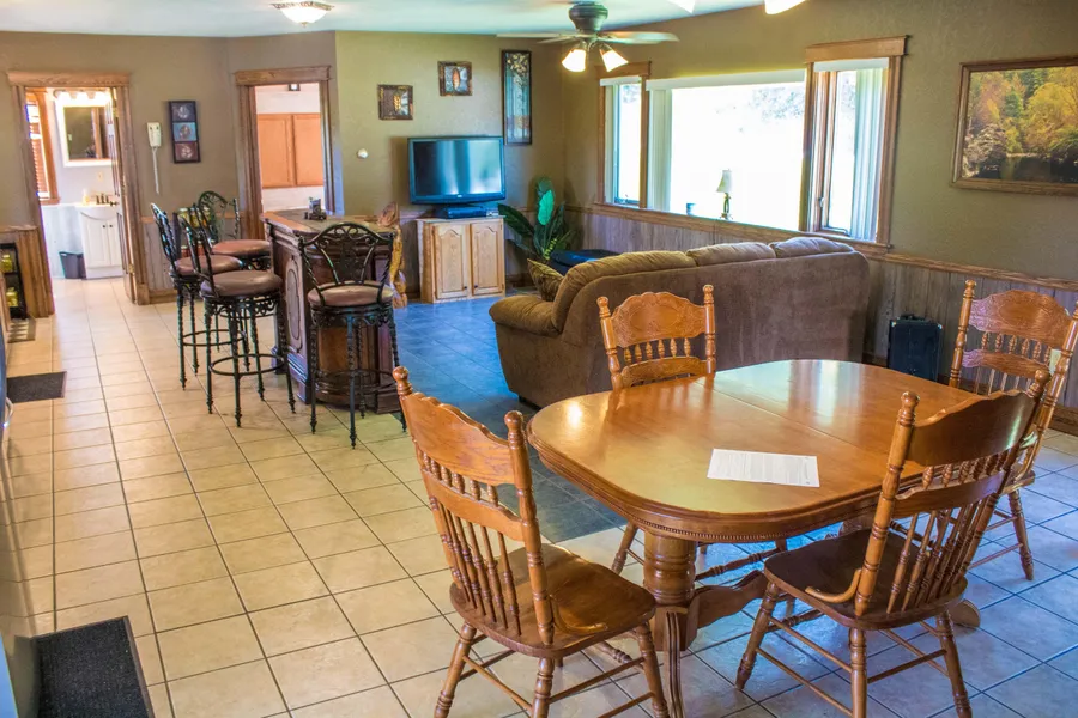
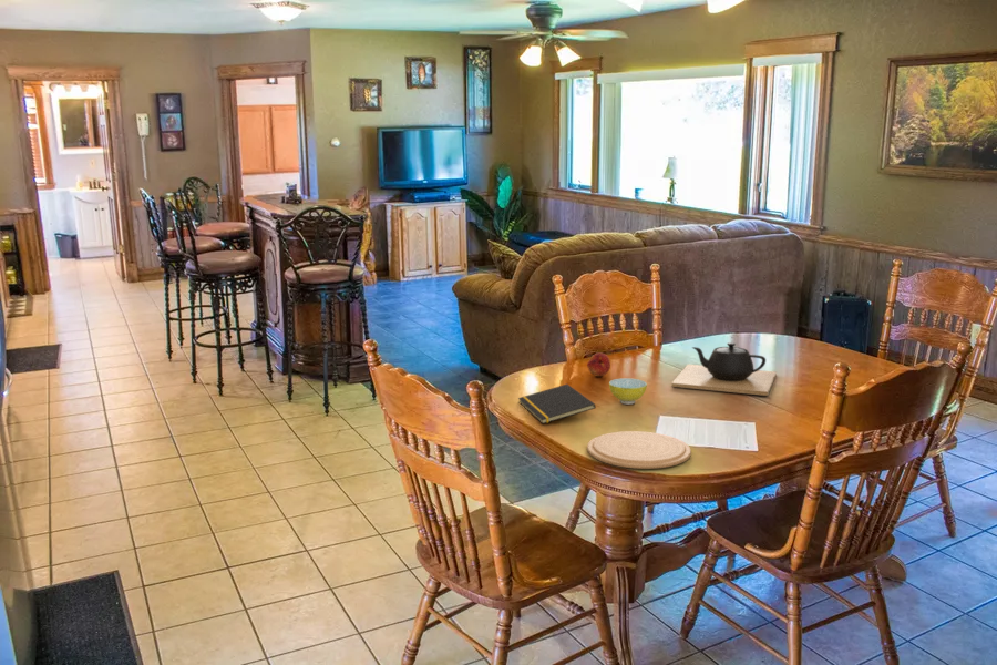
+ teapot (726, 361)
+ plate (638, 448)
+ bowl (627, 392)
+ notepad (555, 402)
+ fruit (598, 364)
